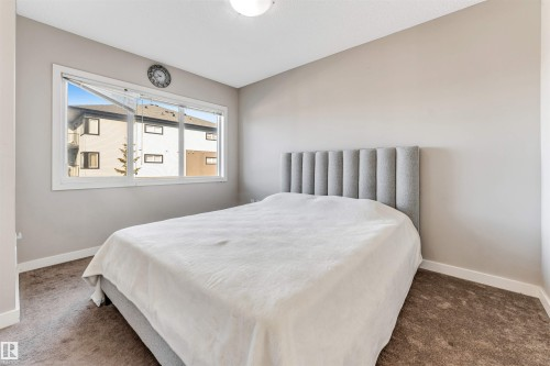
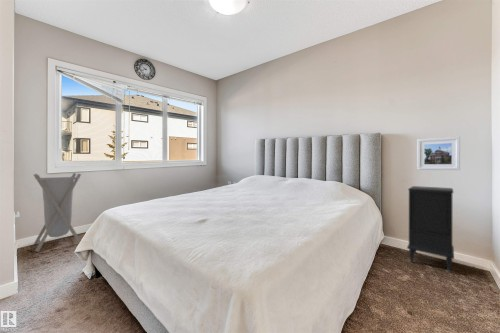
+ nightstand (430, 224)
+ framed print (437, 154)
+ laundry hamper (57, 208)
